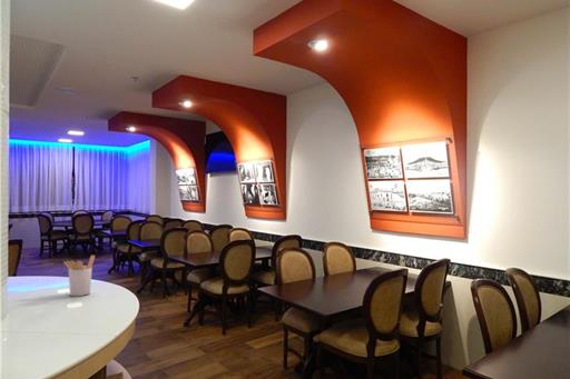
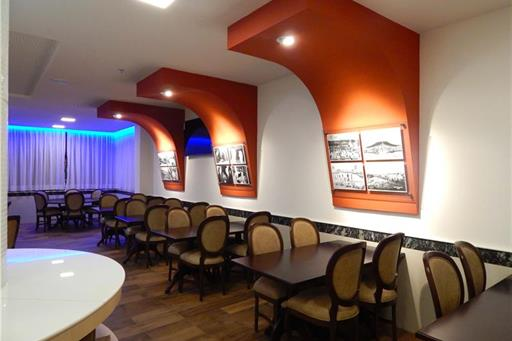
- utensil holder (78, 276)
